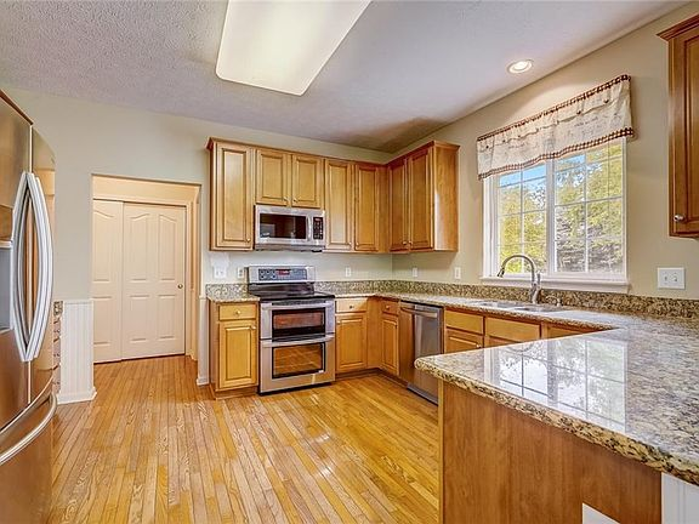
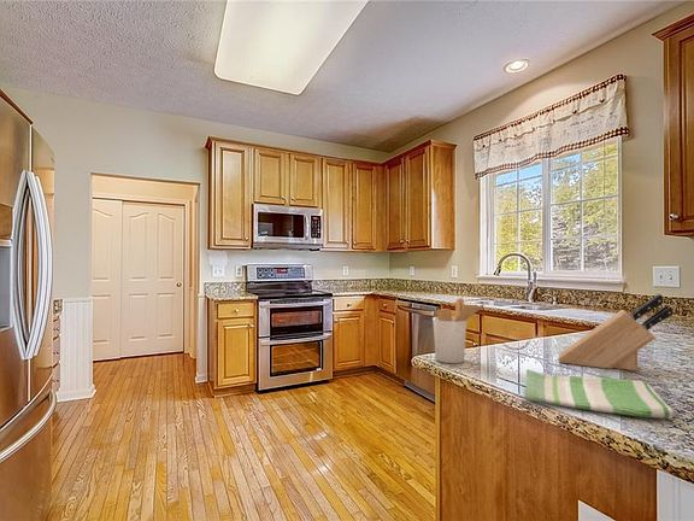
+ knife block (611, 328)
+ utensil holder (457, 329)
+ dish towel (588, 391)
